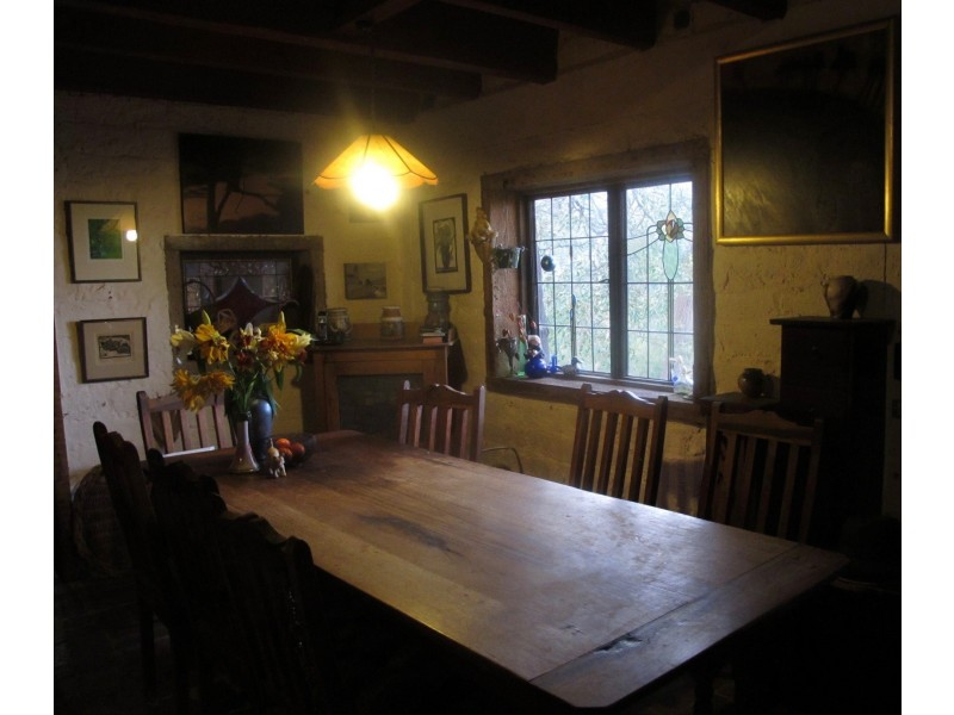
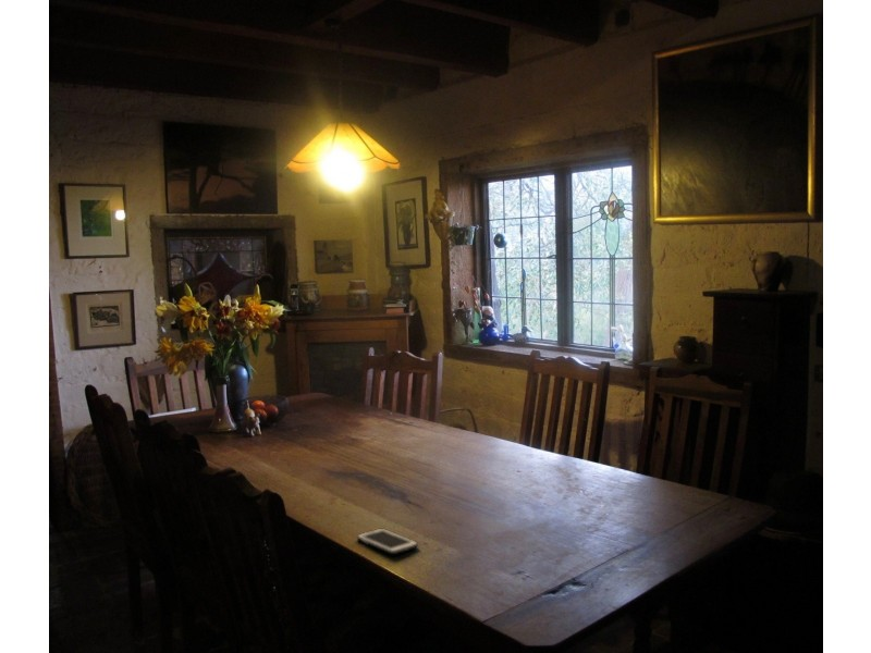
+ cell phone (387, 541)
